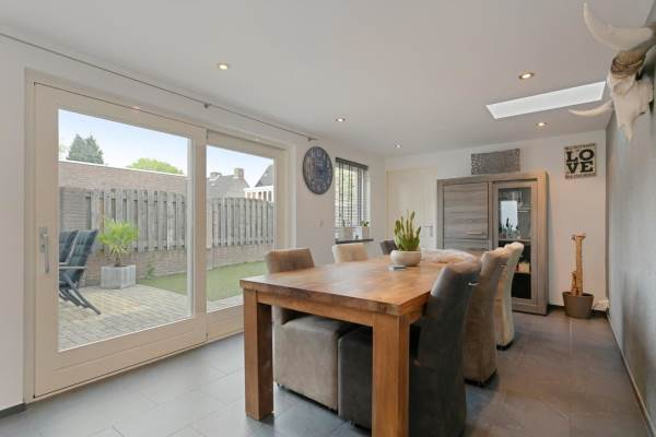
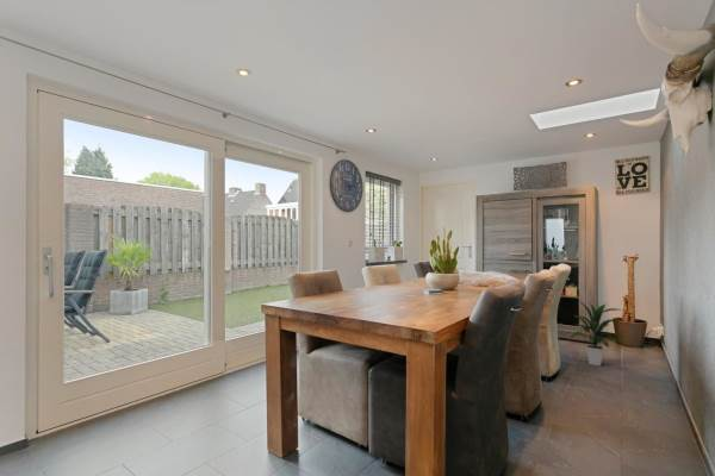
+ indoor plant (595, 331)
